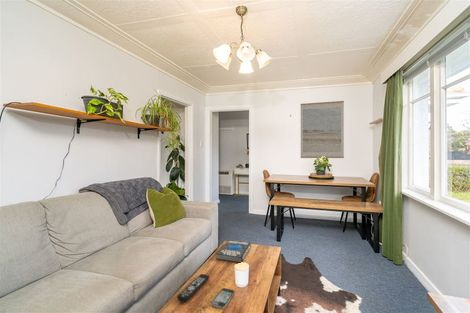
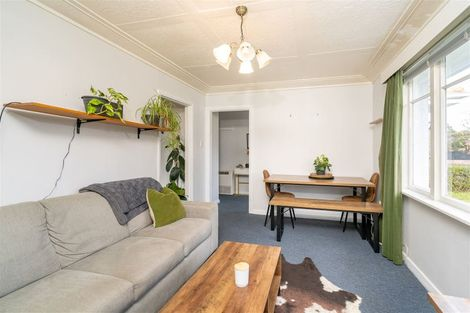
- remote control (194, 286)
- wall art (321, 130)
- book (234, 250)
- smartphone (223, 297)
